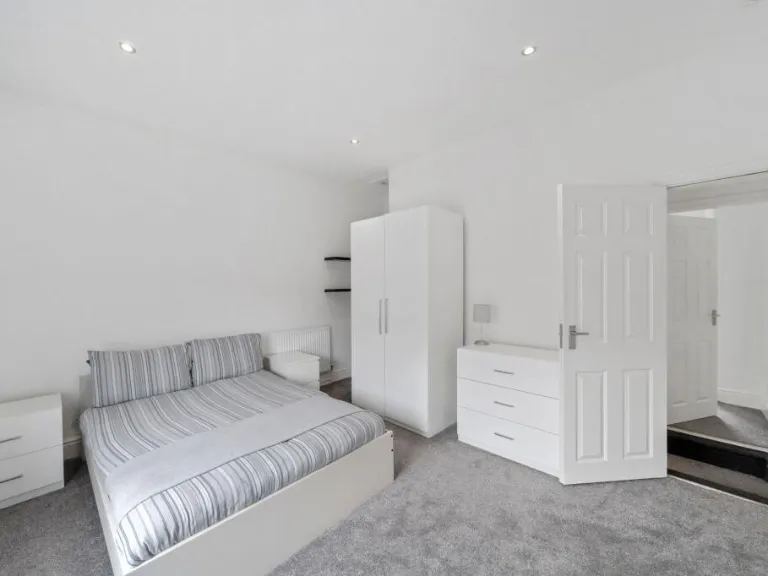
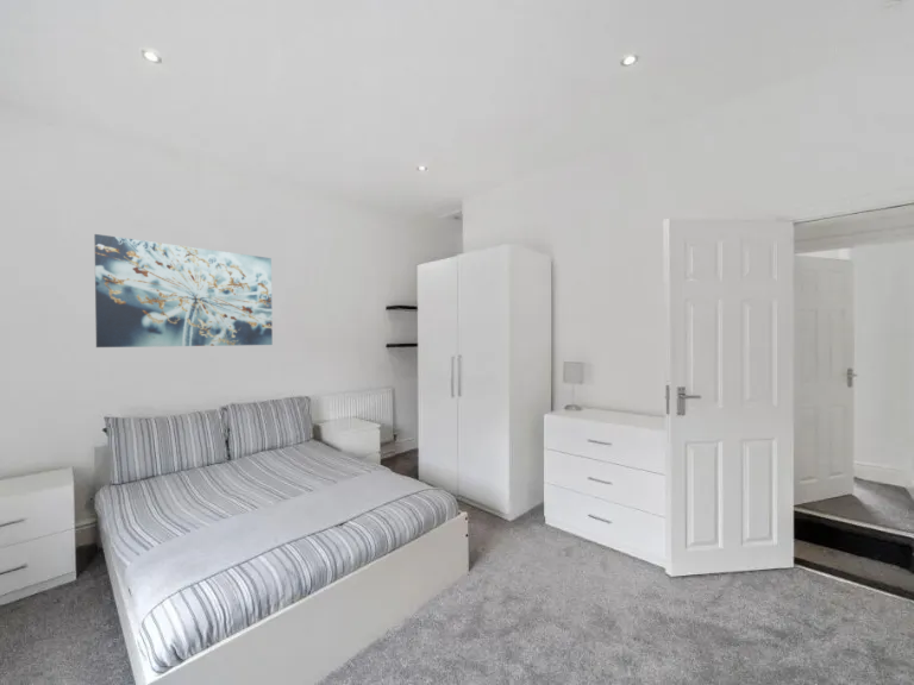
+ wall art (194, 296)
